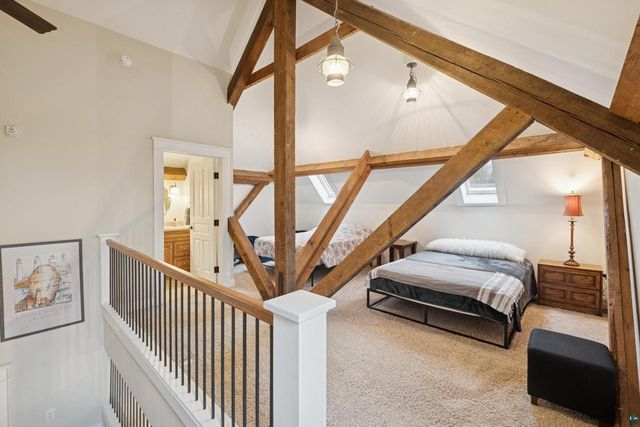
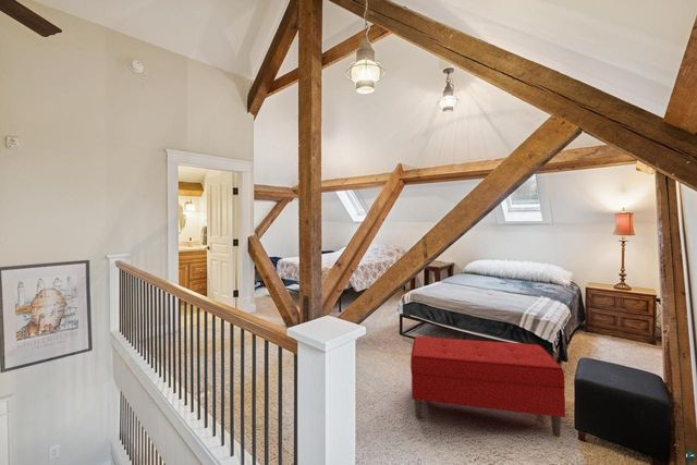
+ bench (478, 380)
